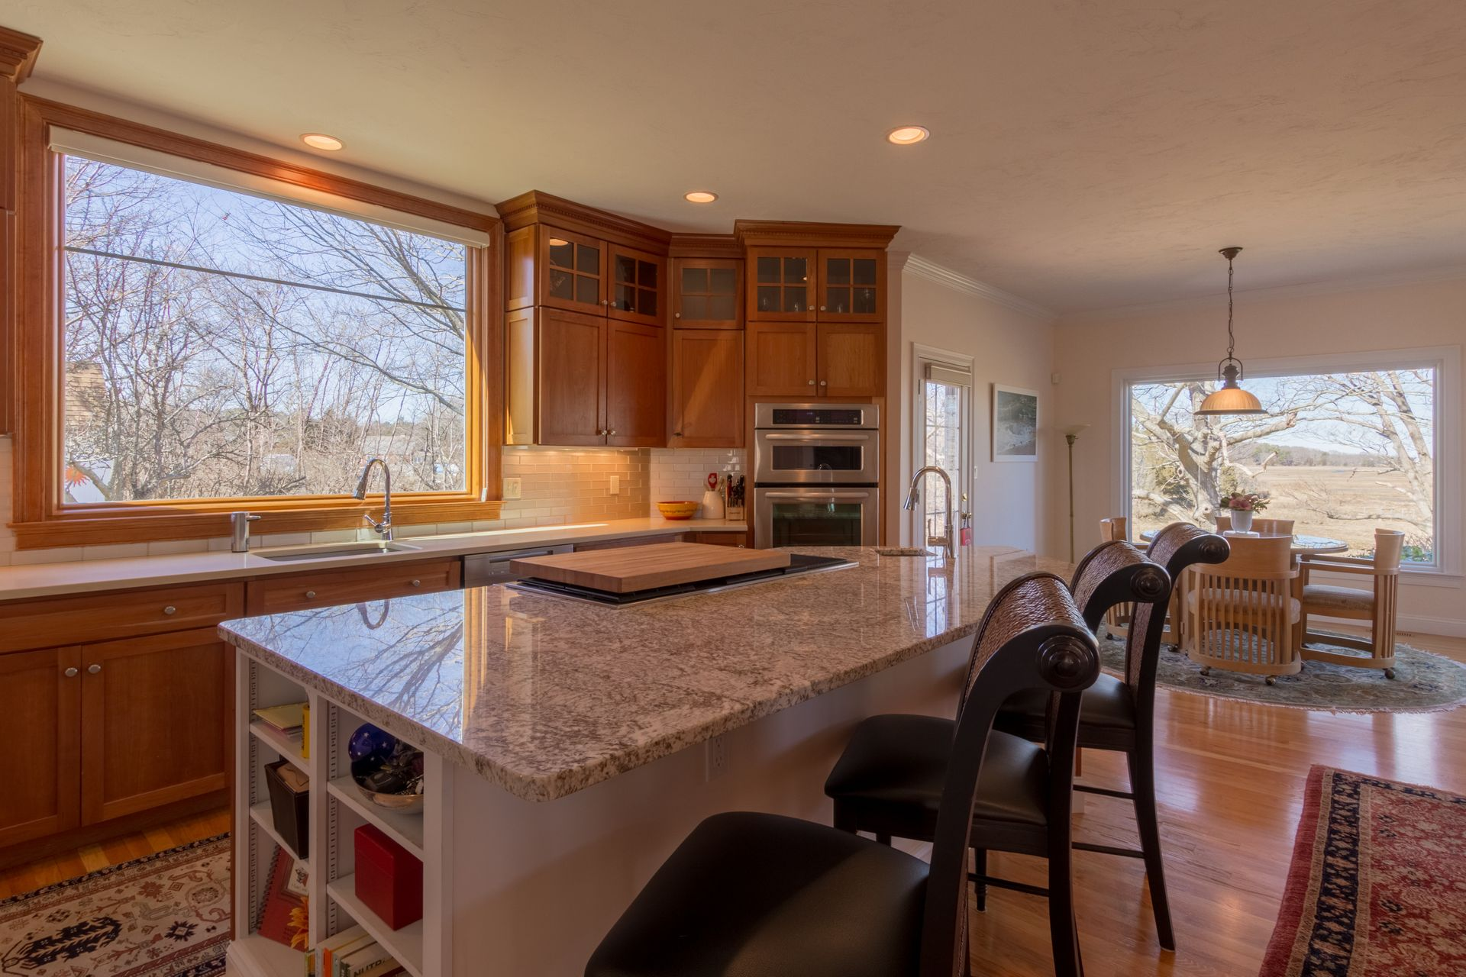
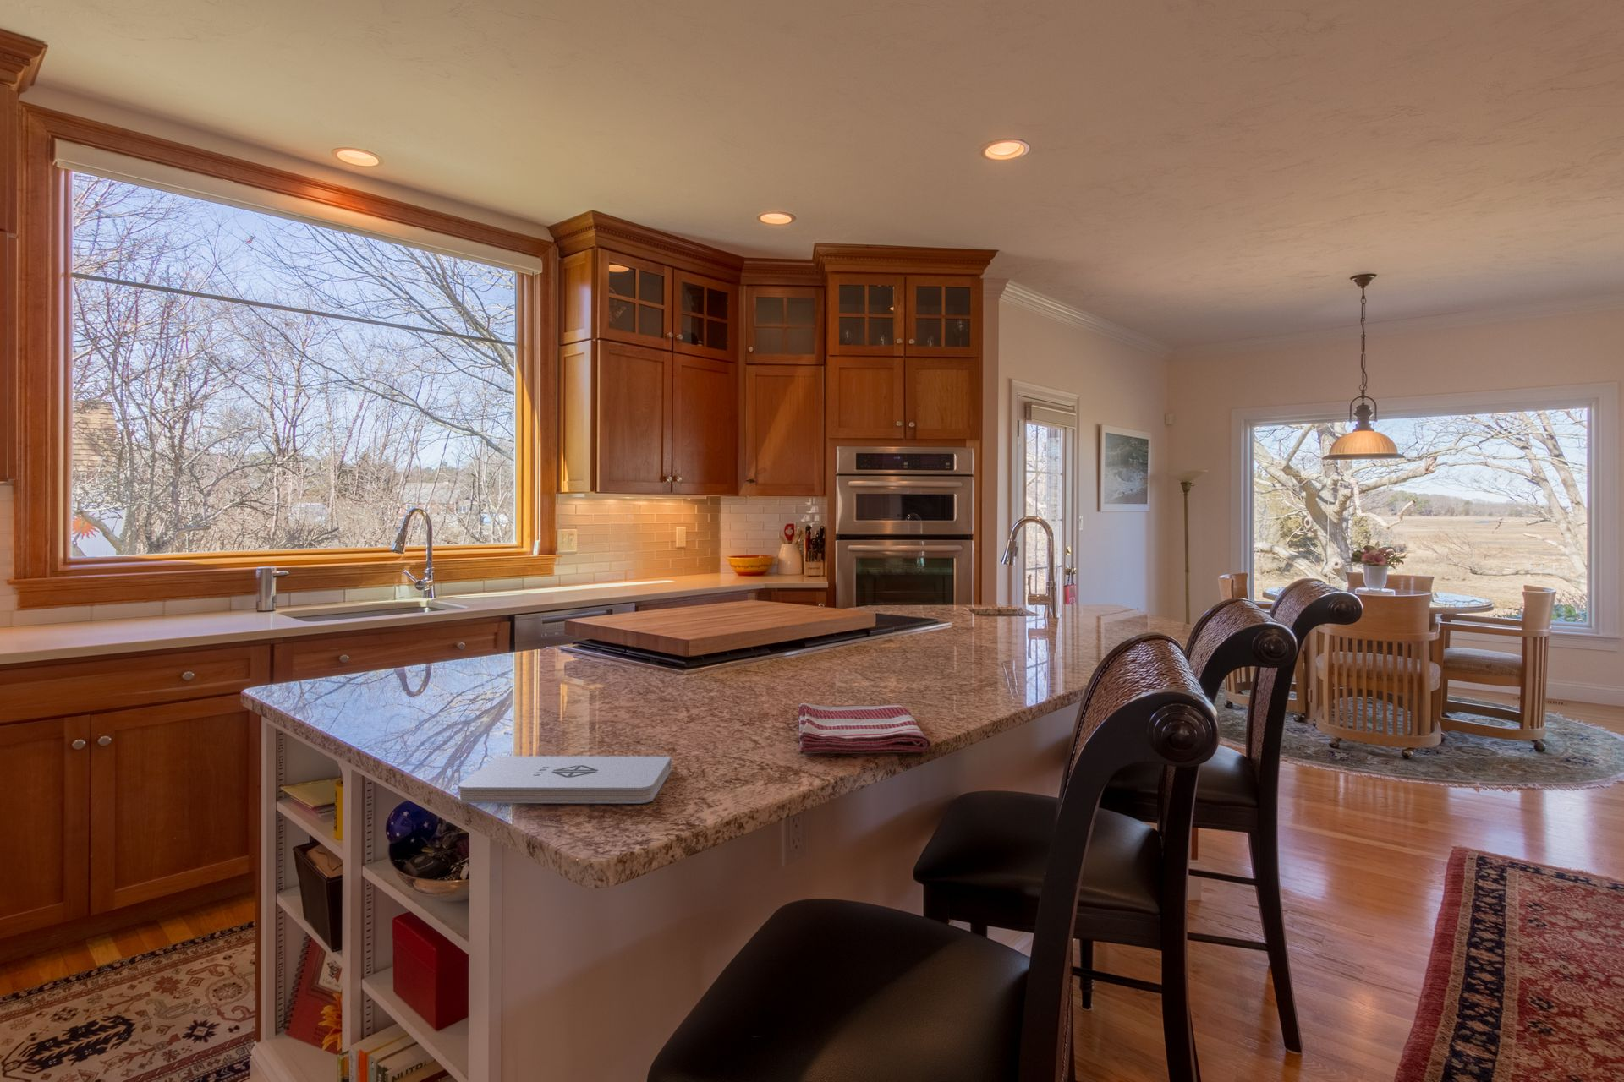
+ notepad (569, 778)
+ dish towel (858, 723)
